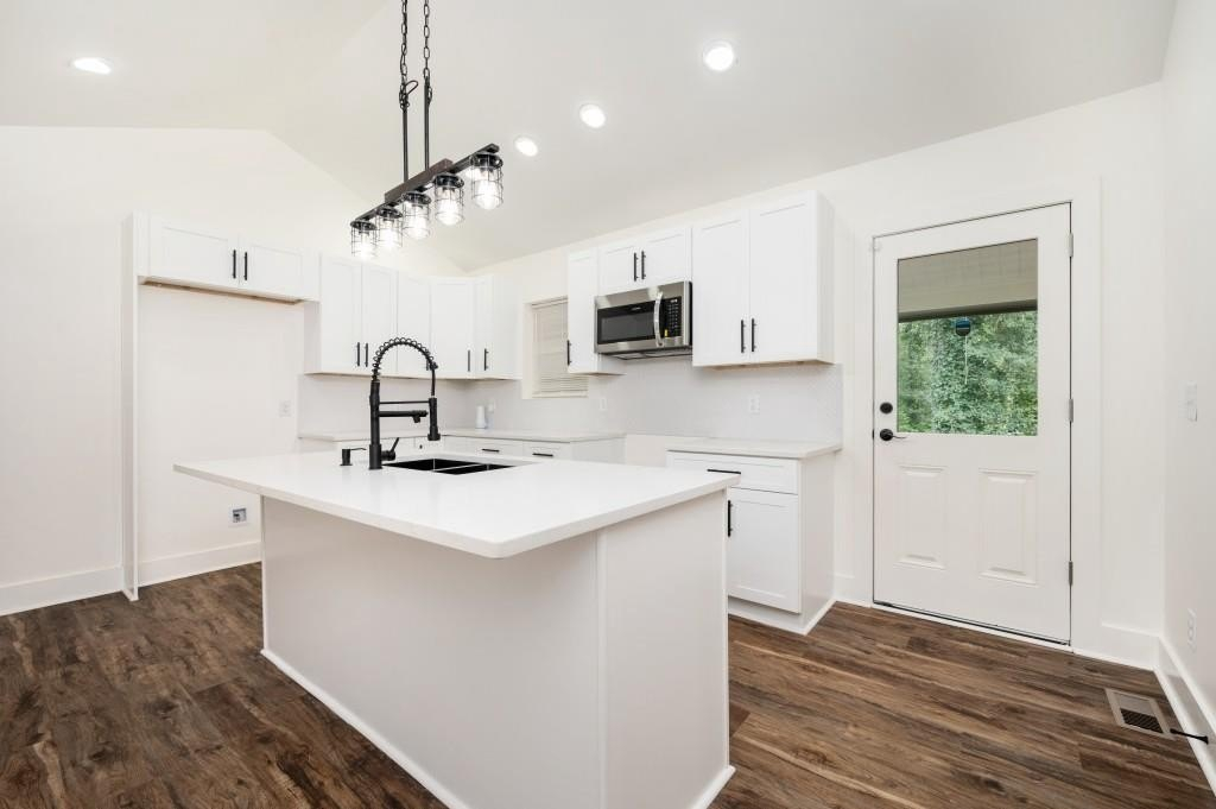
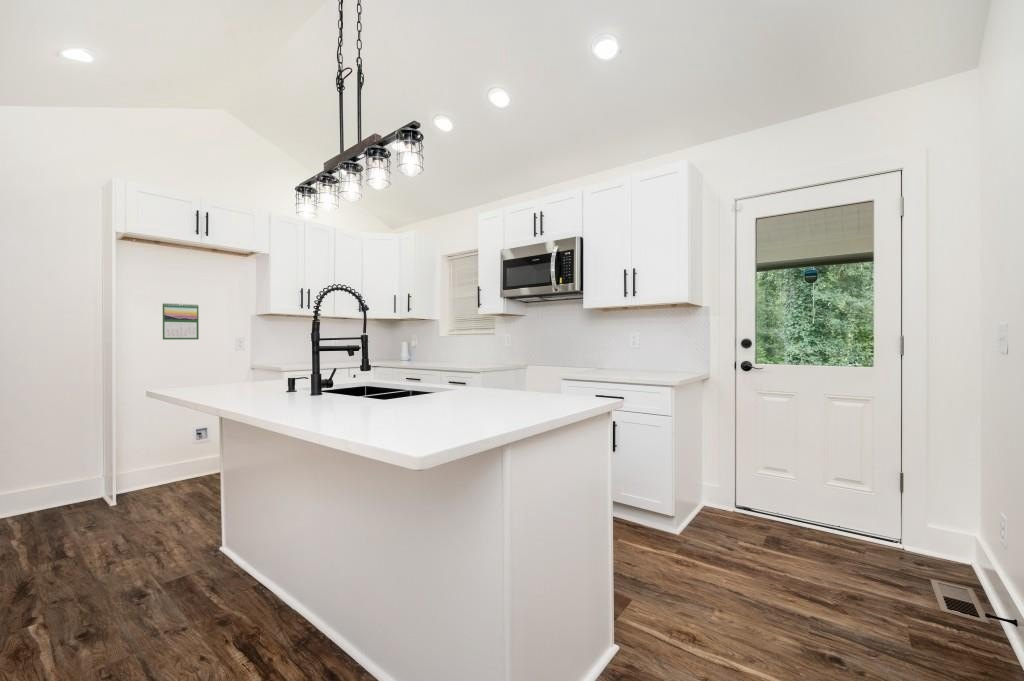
+ calendar (181, 321)
